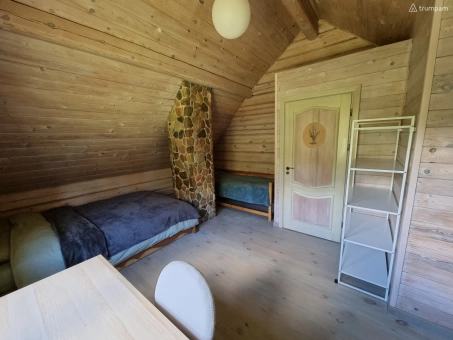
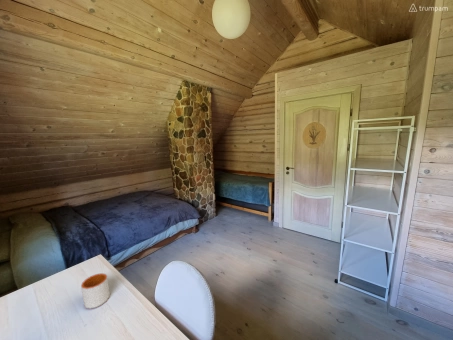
+ mug (93, 289)
